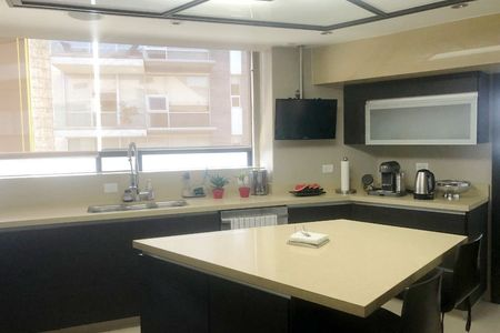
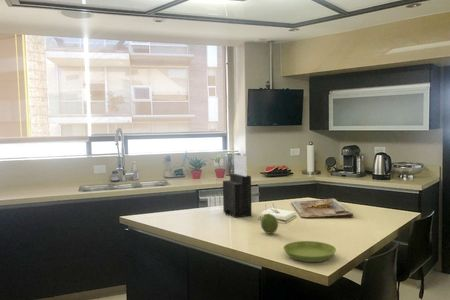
+ saucer (309, 251)
+ cutting board (319, 204)
+ fruit (269, 223)
+ knife block (234, 185)
